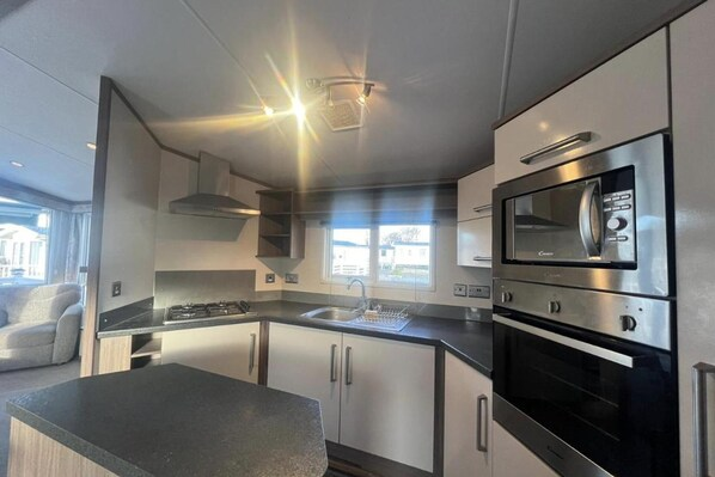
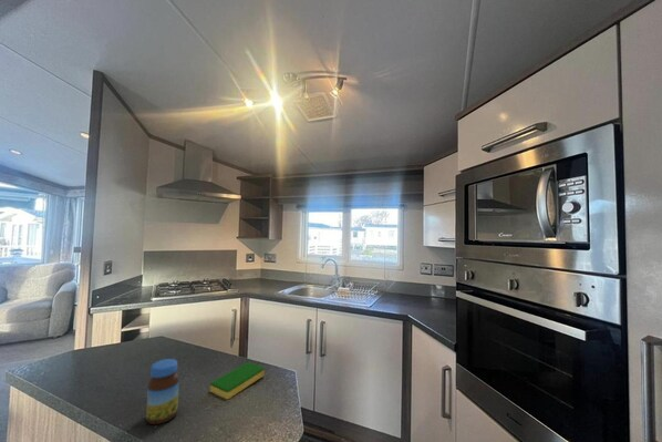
+ jar (163, 389)
+ dish sponge (238, 379)
